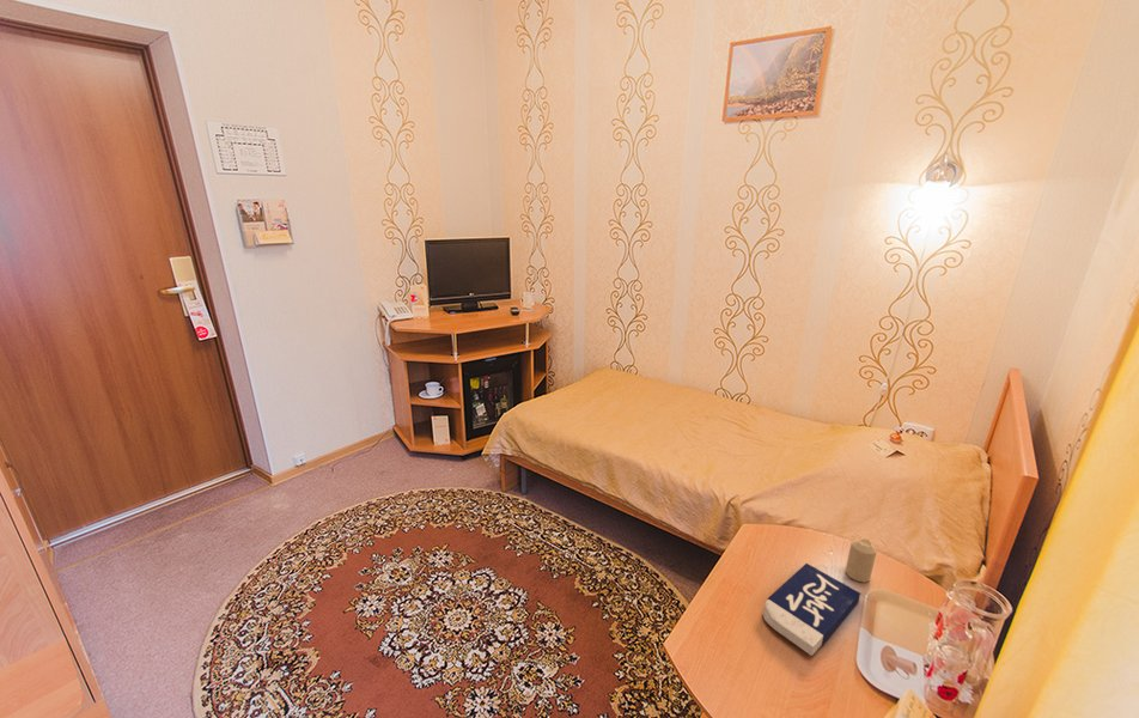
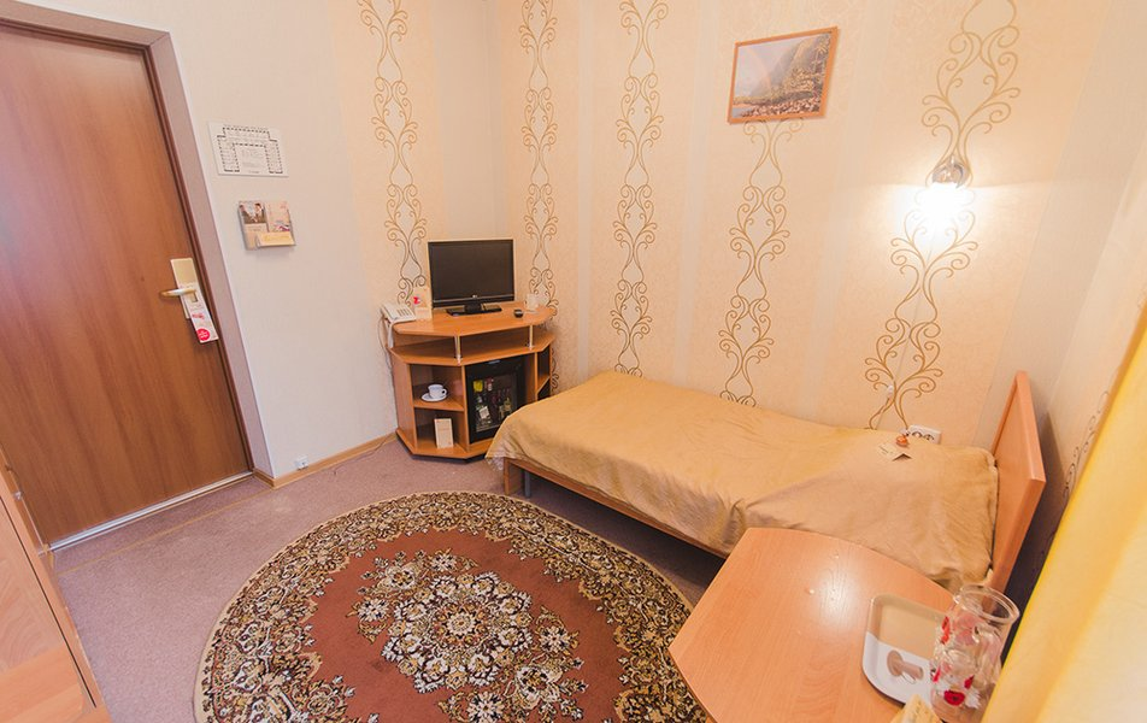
- candle (860, 558)
- book (809, 604)
